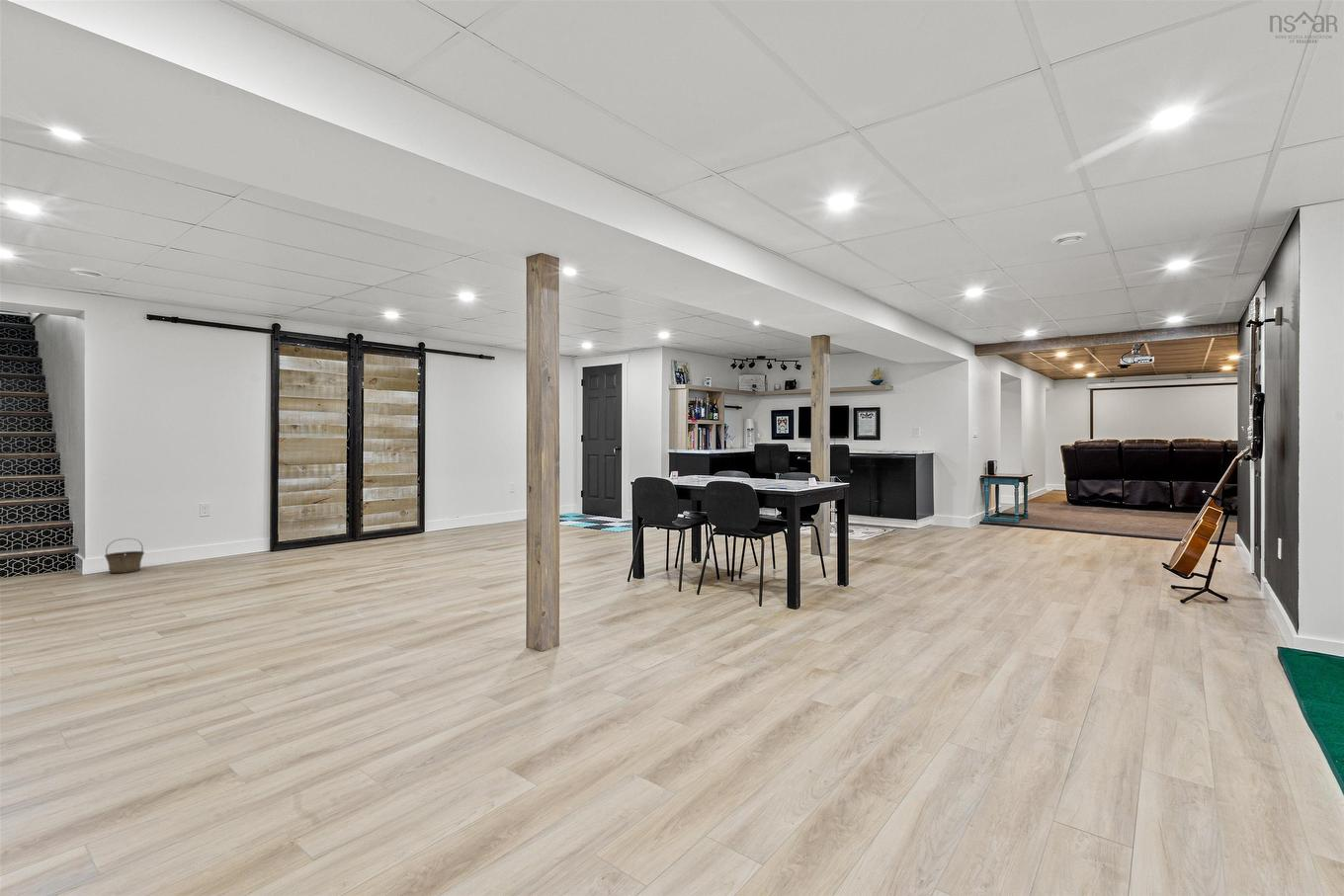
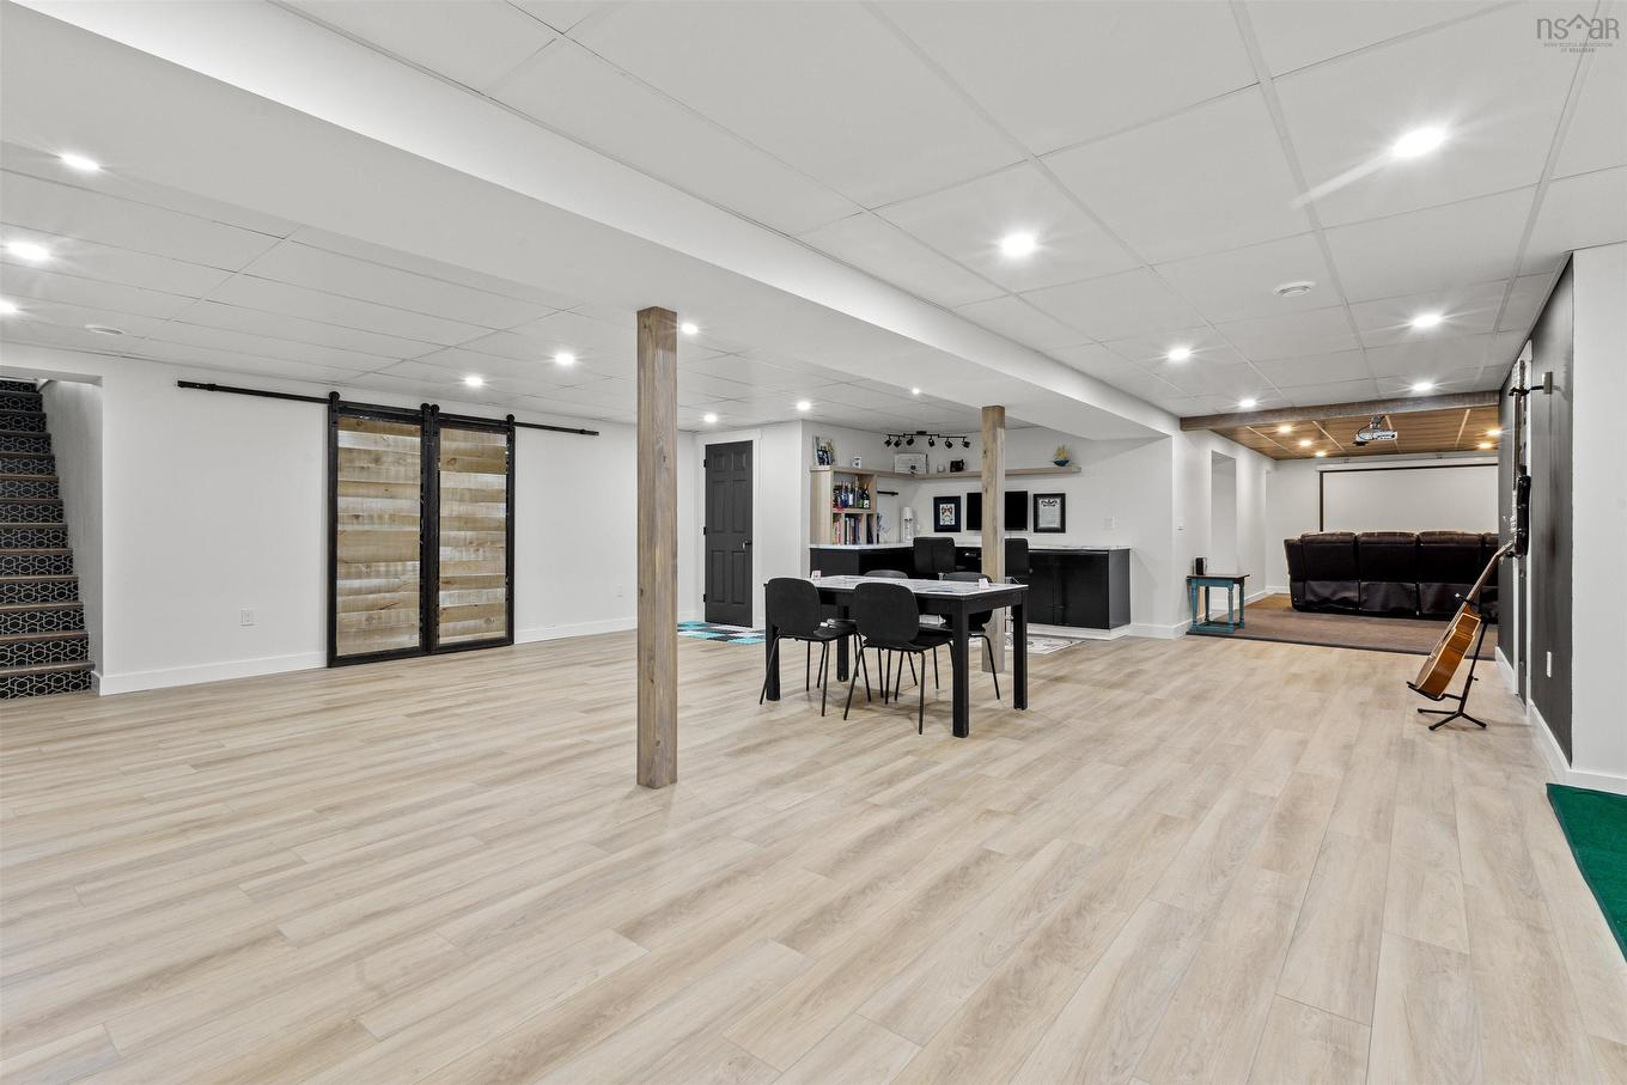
- basket (124, 554)
